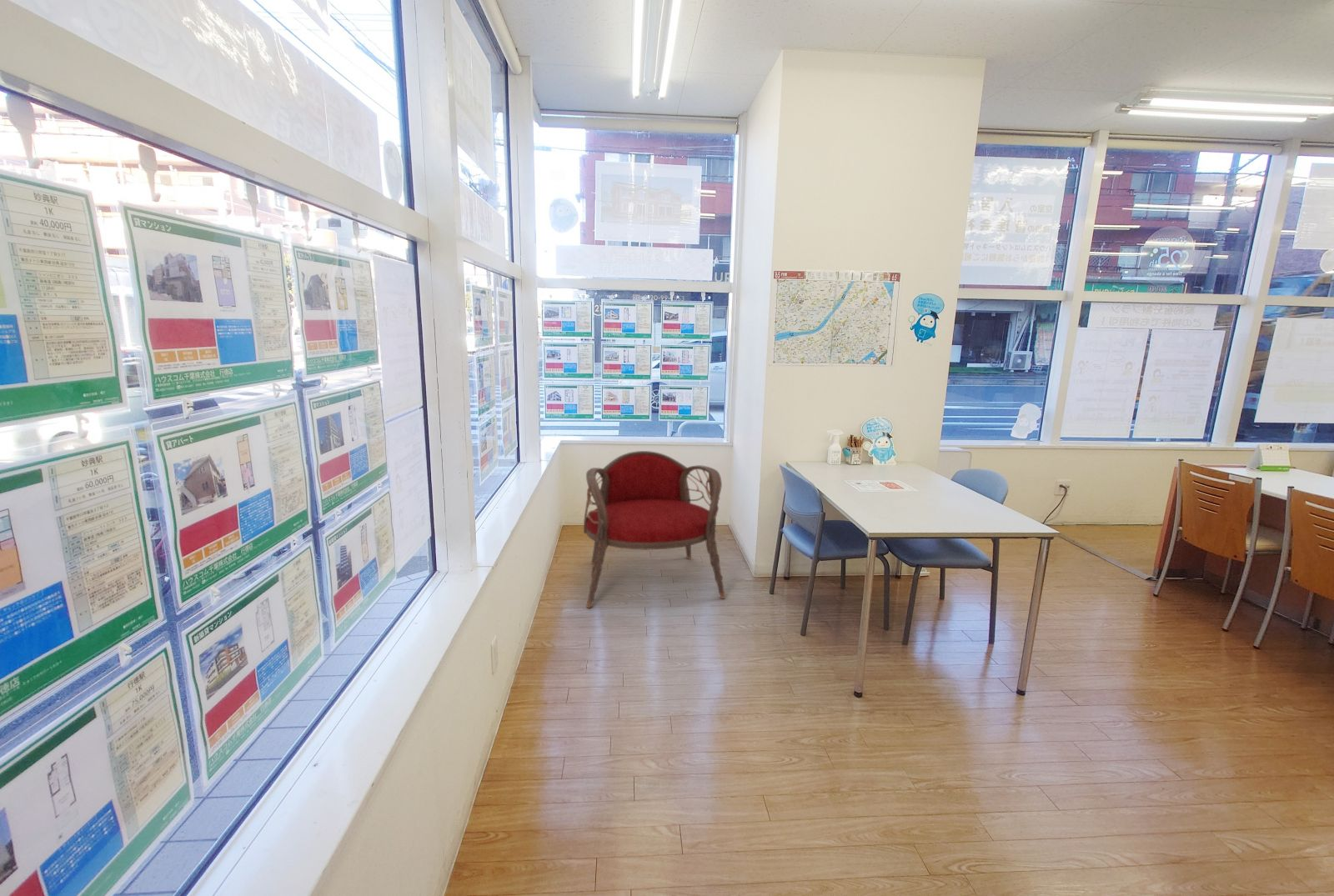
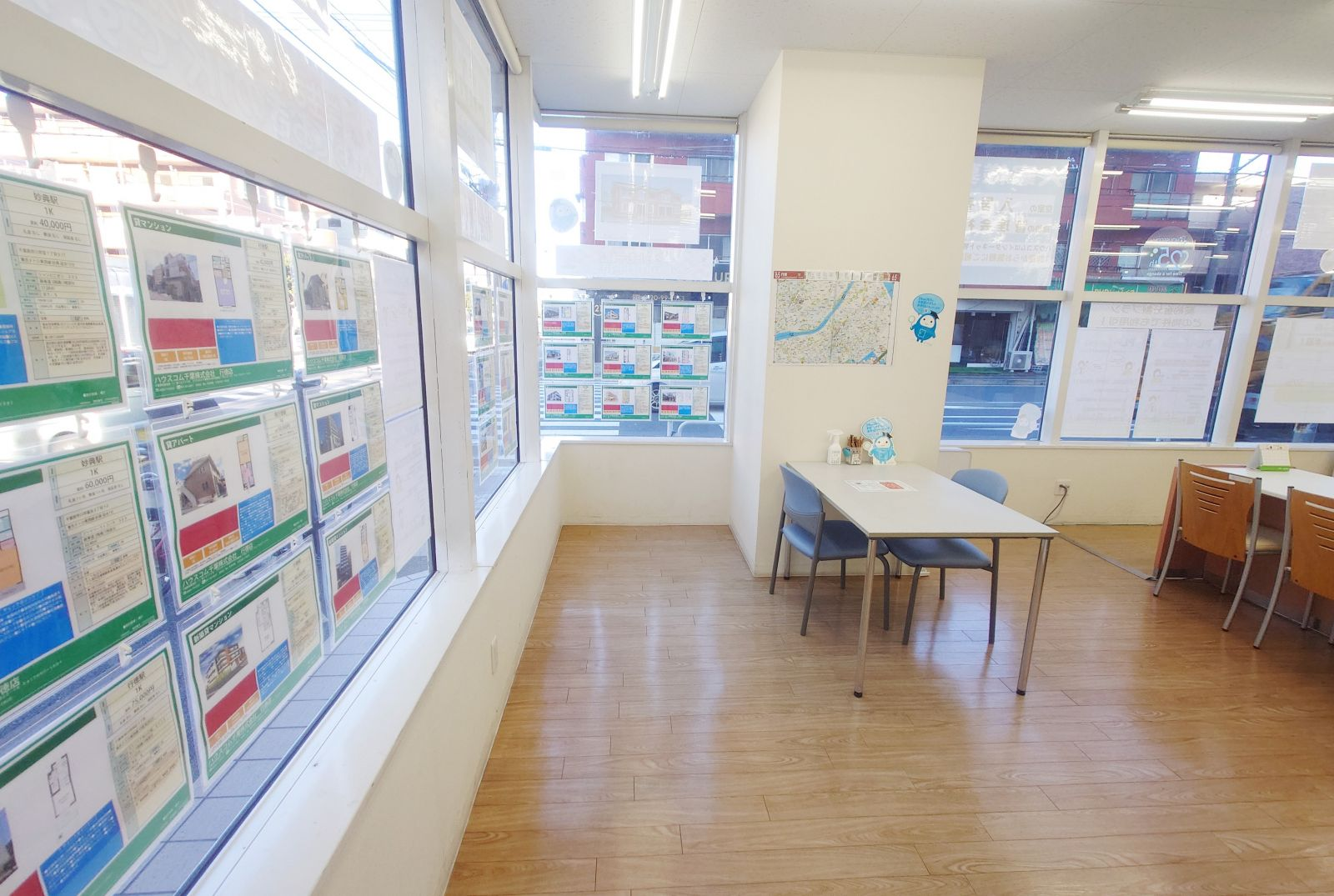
- armchair (649, 522)
